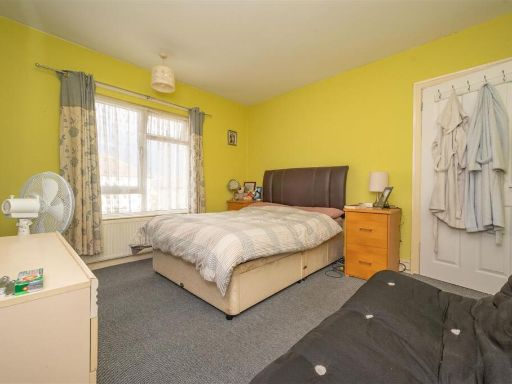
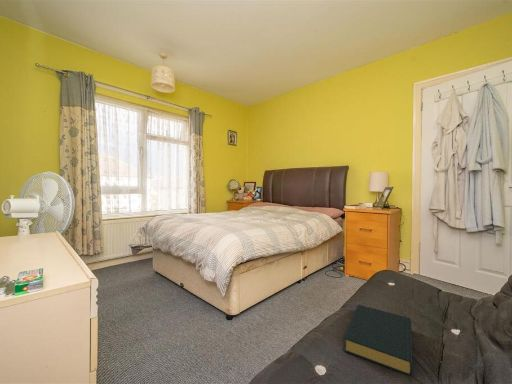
+ hardback book (379, 333)
